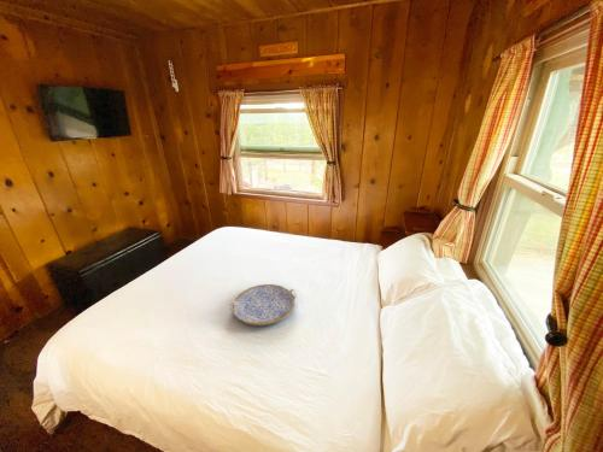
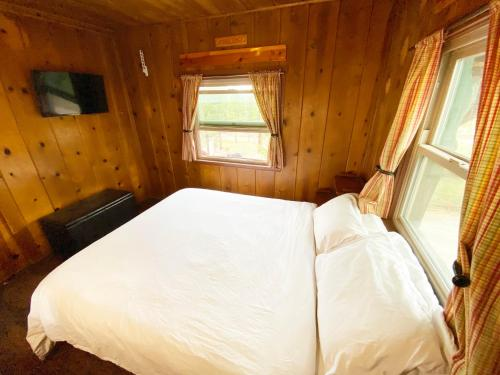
- serving tray (264, 303)
